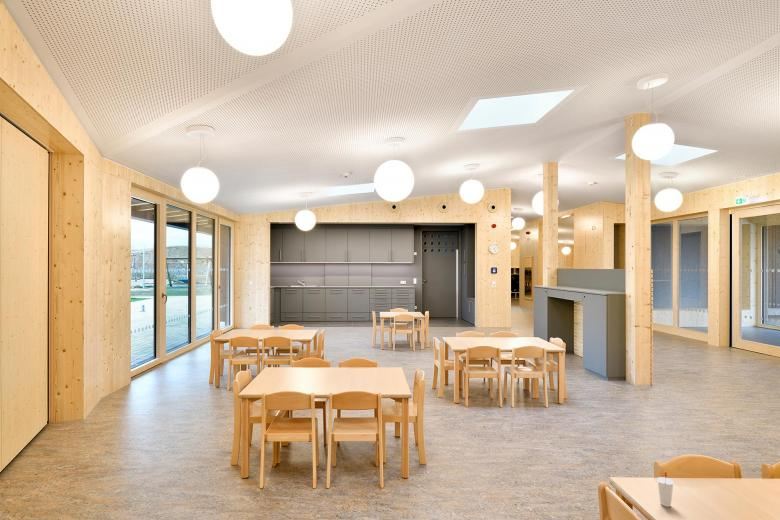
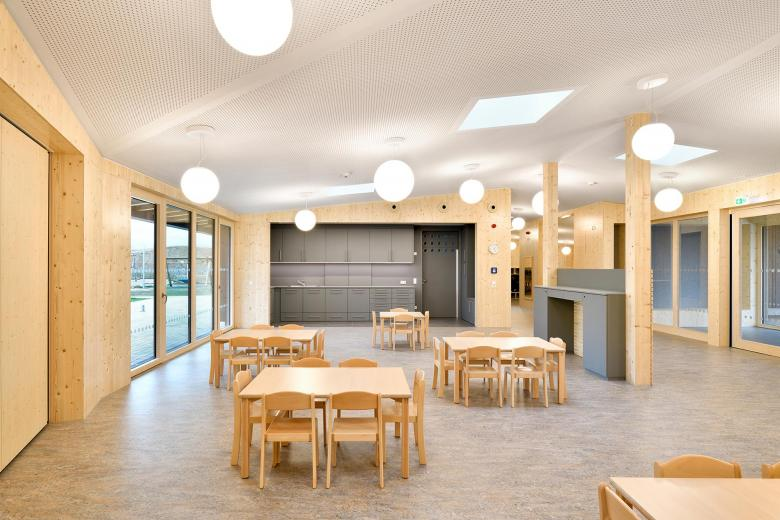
- cup (665, 488)
